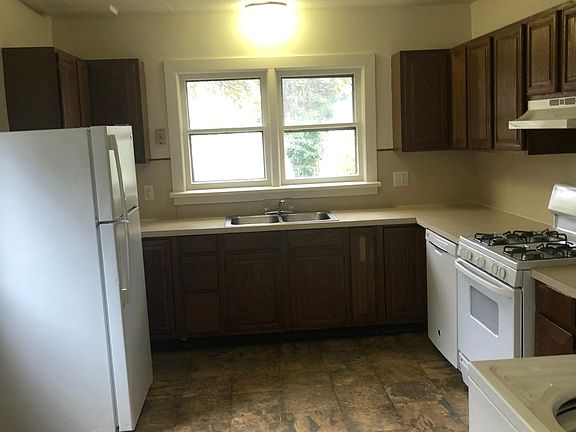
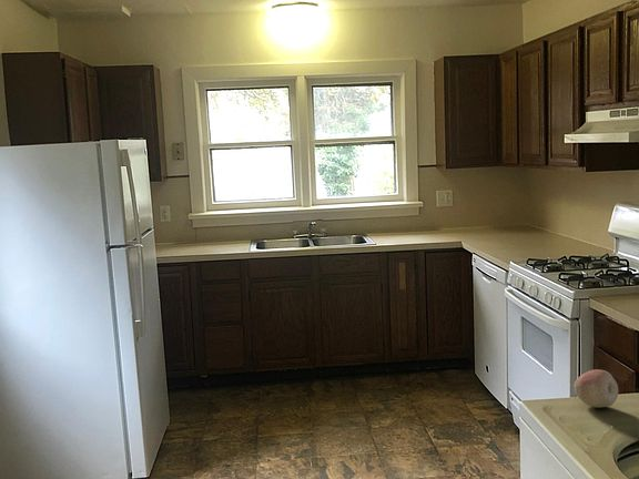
+ fruit (595, 387)
